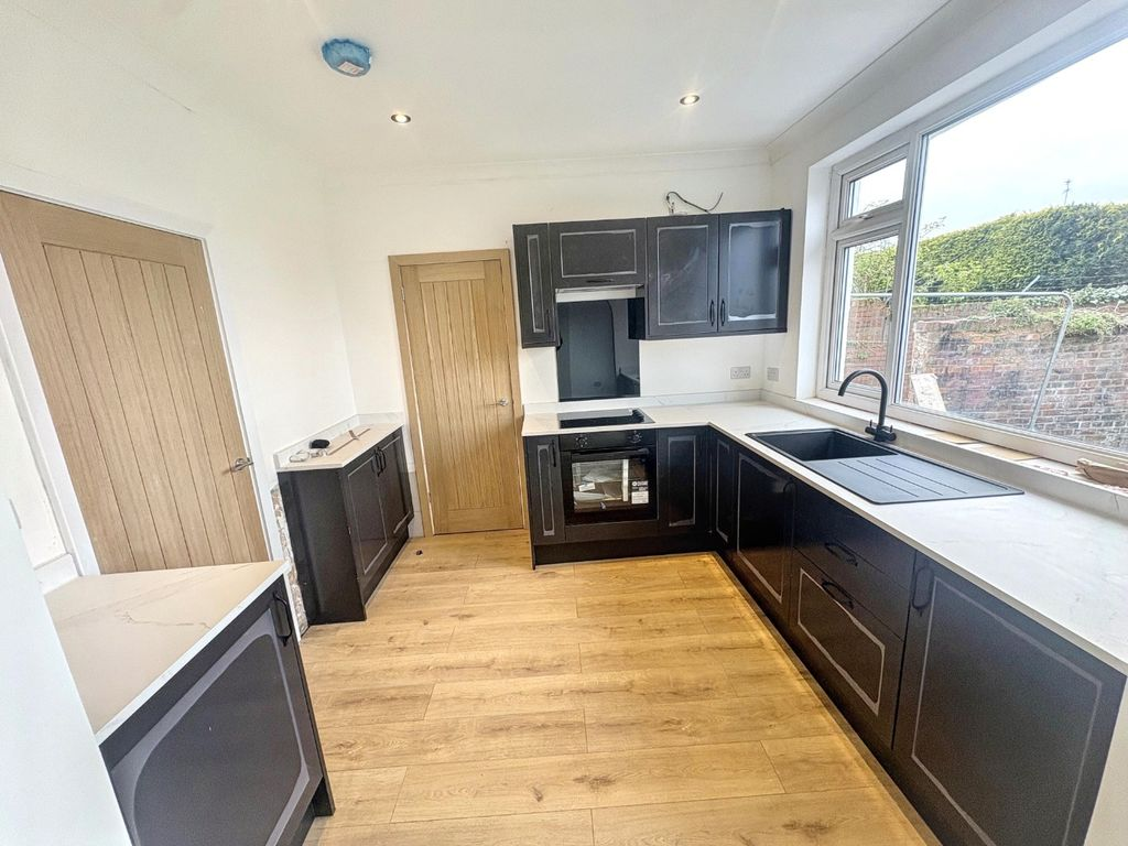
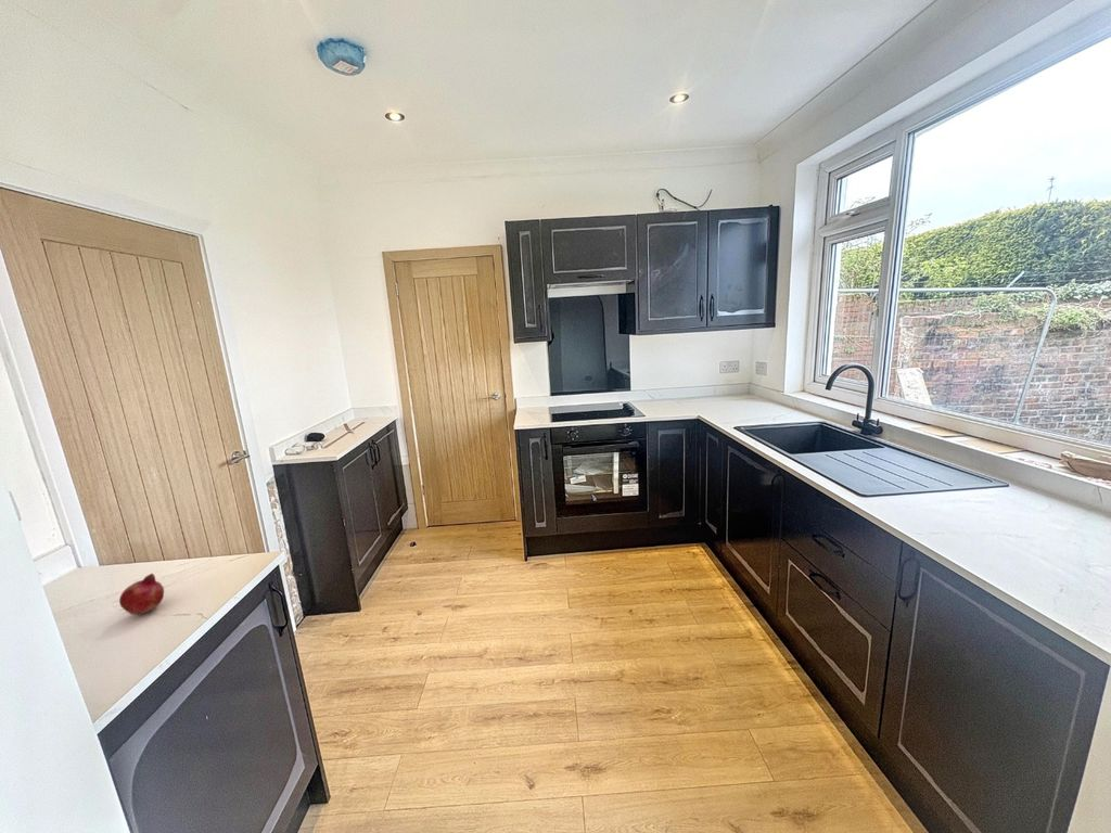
+ fruit (141, 594)
